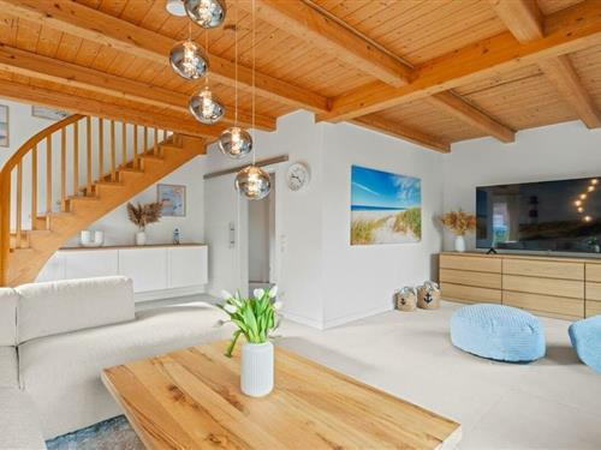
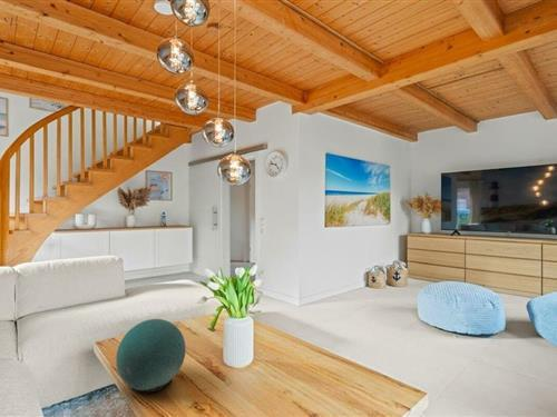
+ decorative orb (152, 353)
